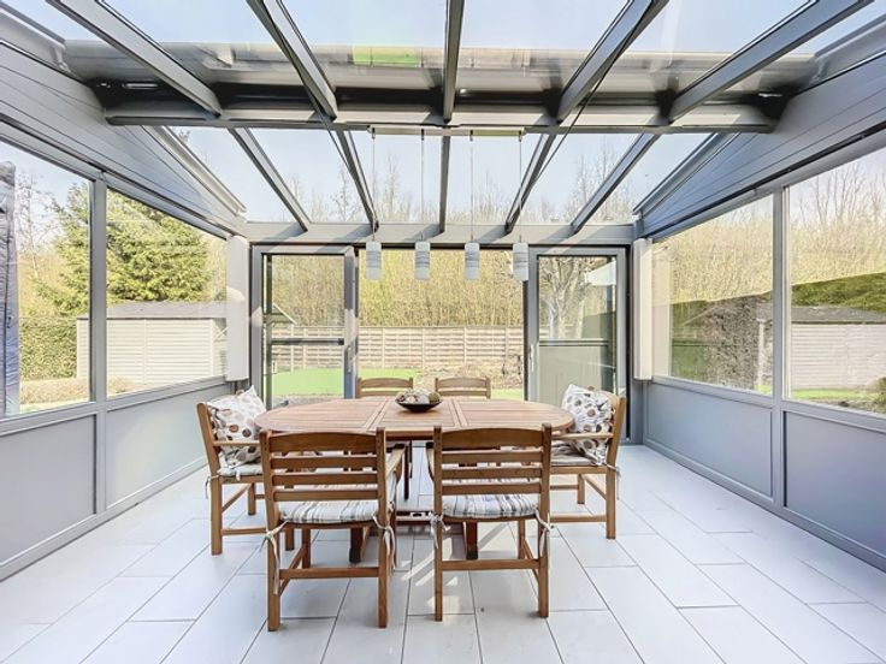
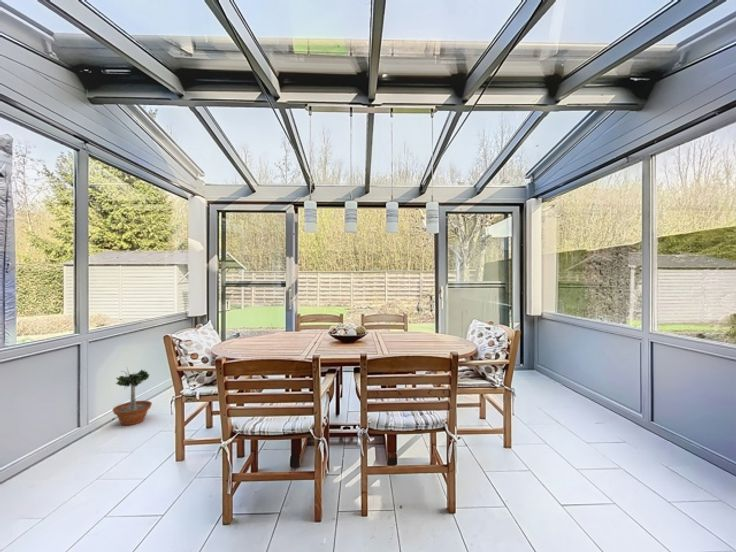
+ potted tree (132, 394)
